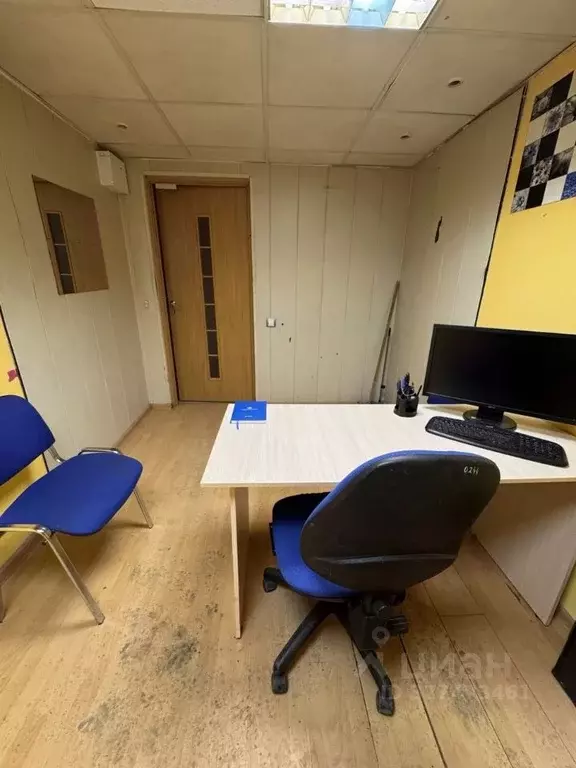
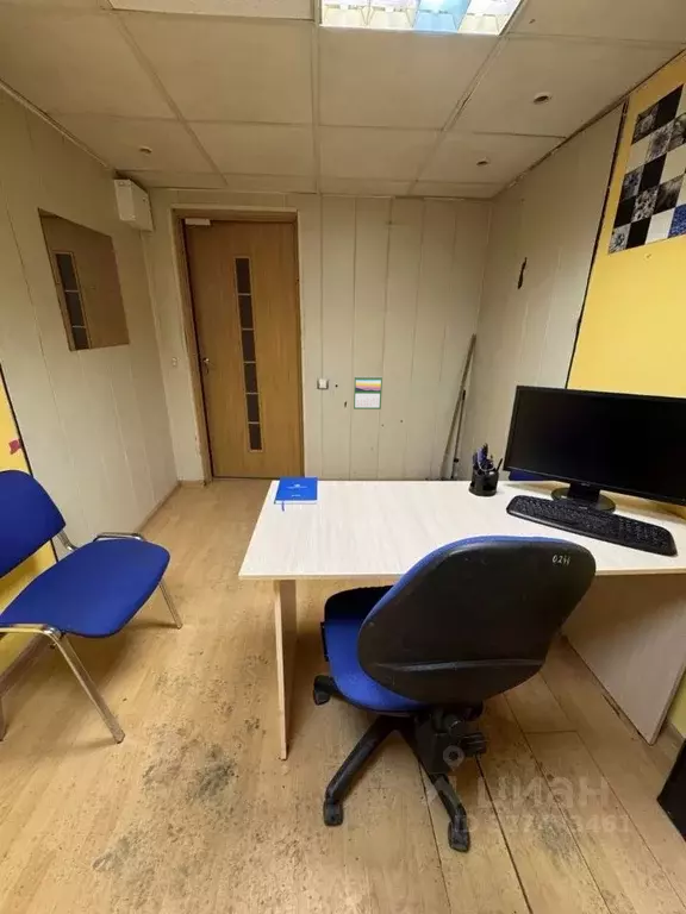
+ calendar (367, 392)
